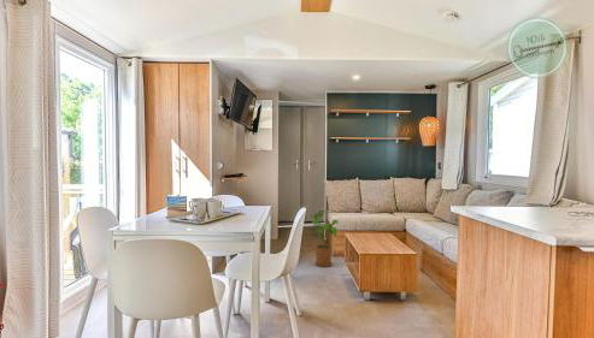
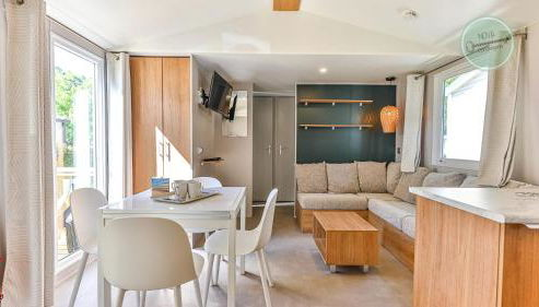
- house plant (324, 237)
